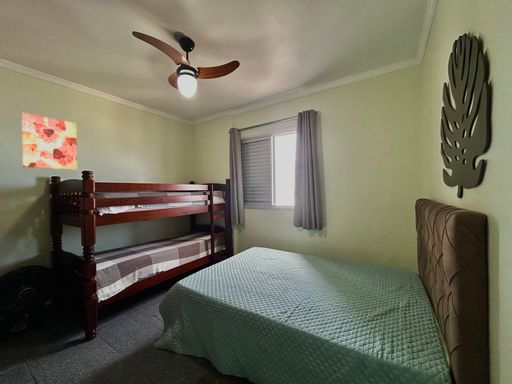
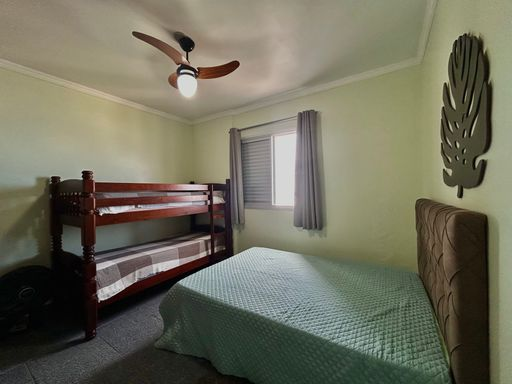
- wall art (51, 143)
